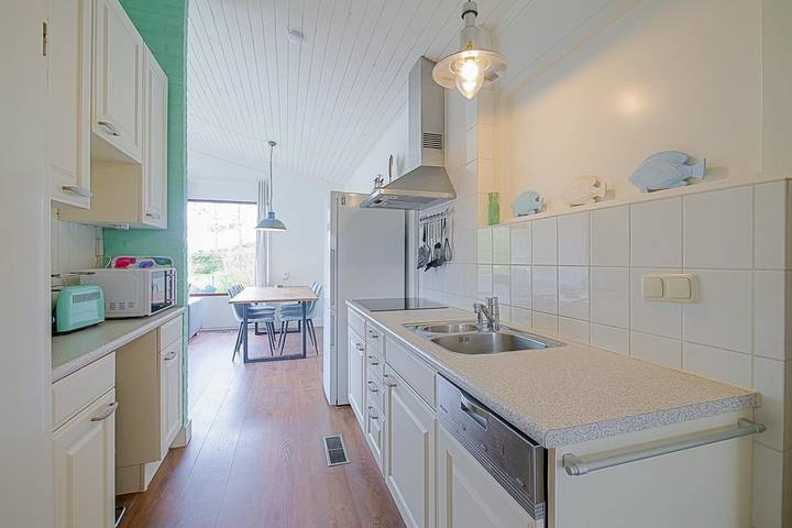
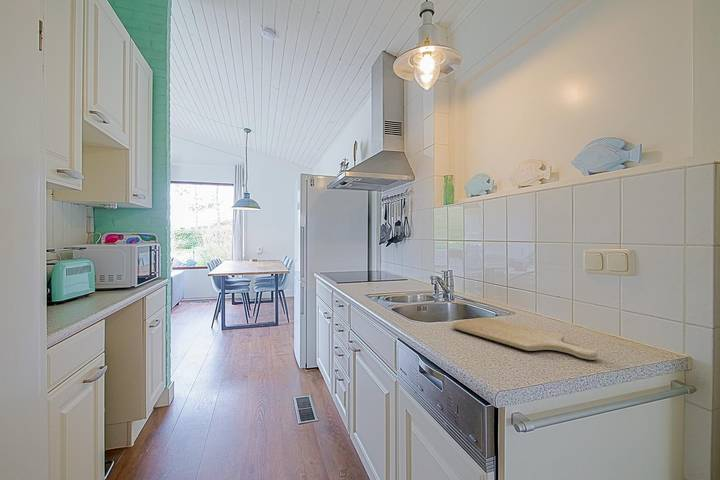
+ chopping board (521, 336)
